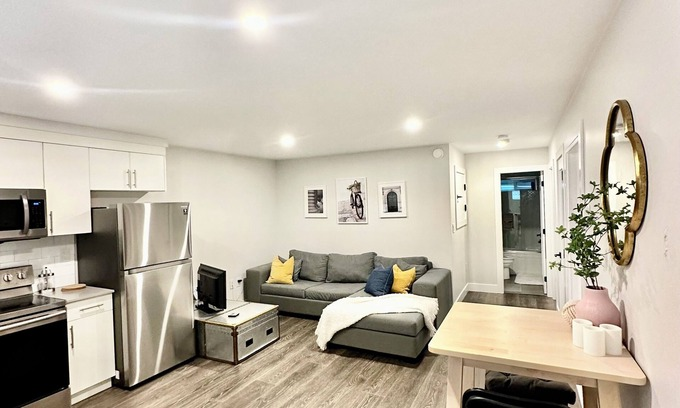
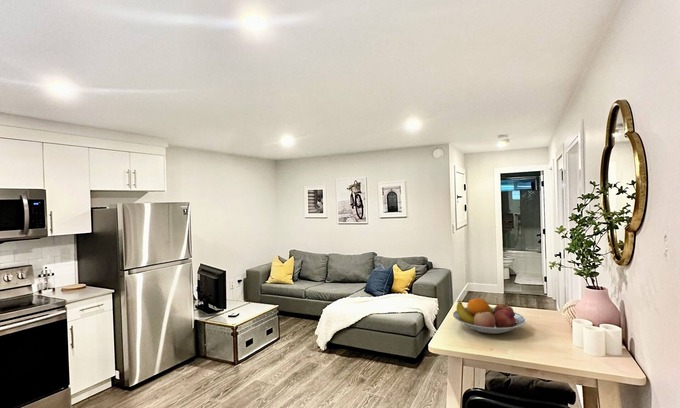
+ fruit bowl (488, 313)
